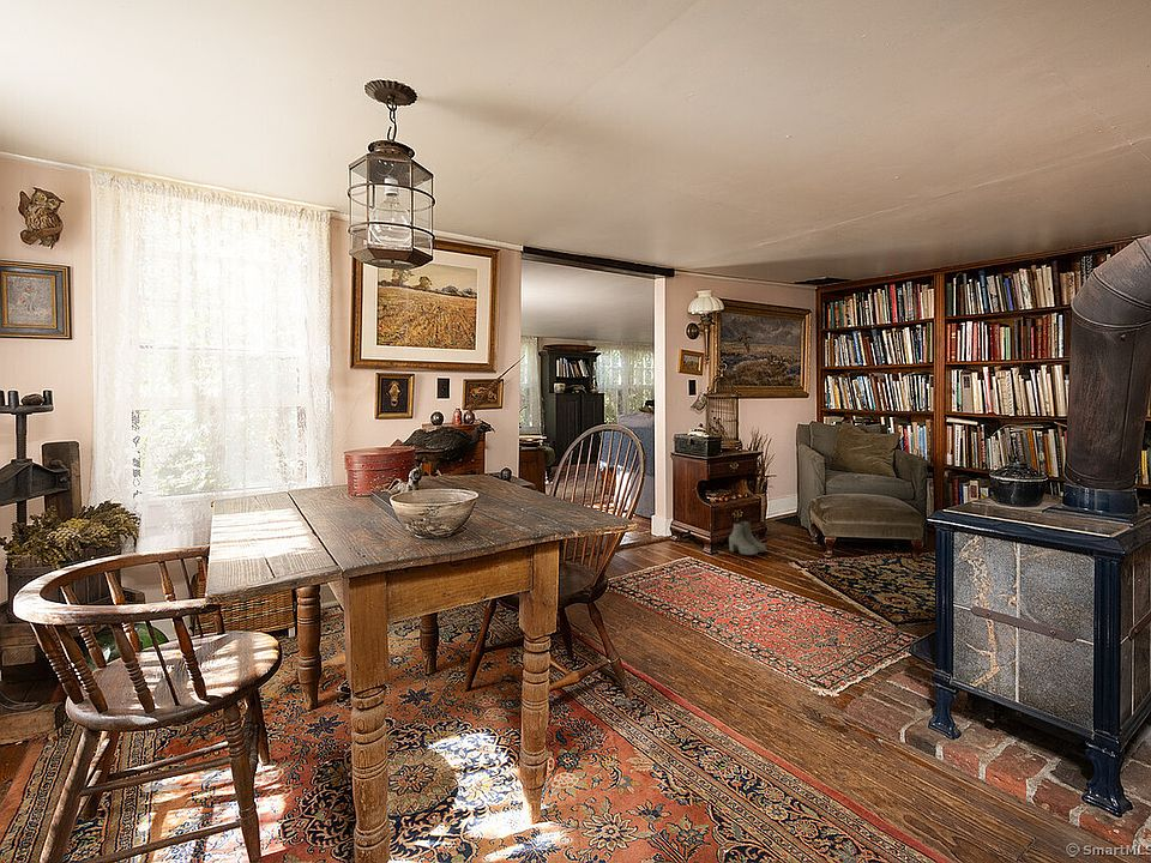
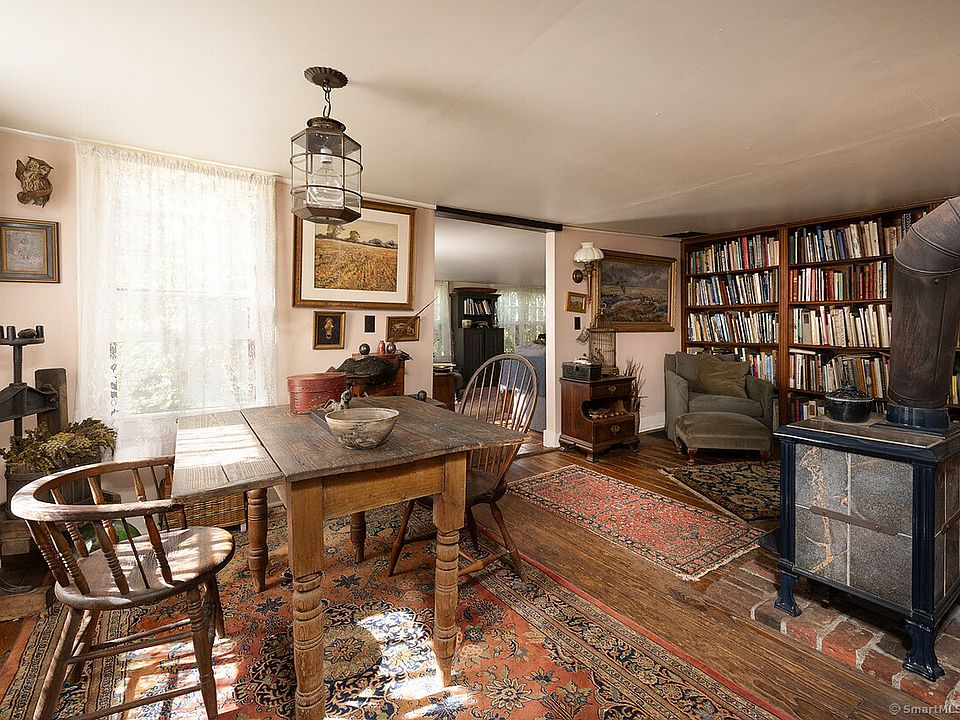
- boots (747, 537)
